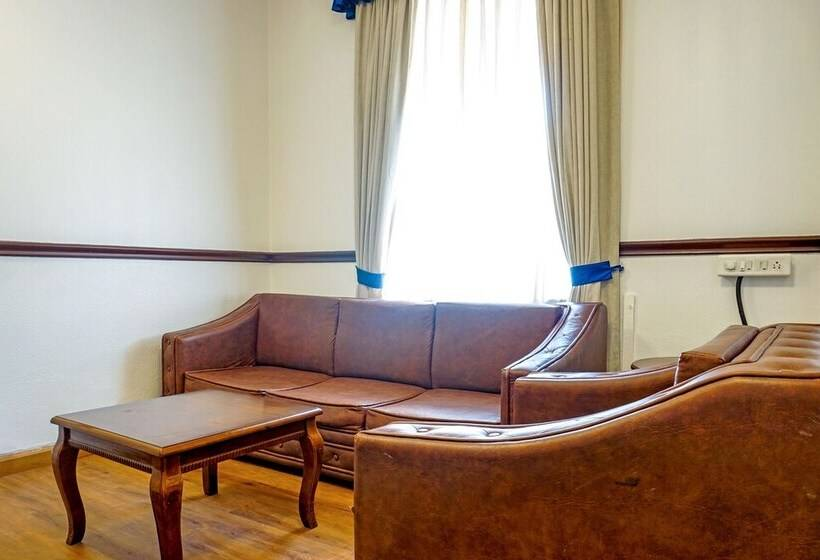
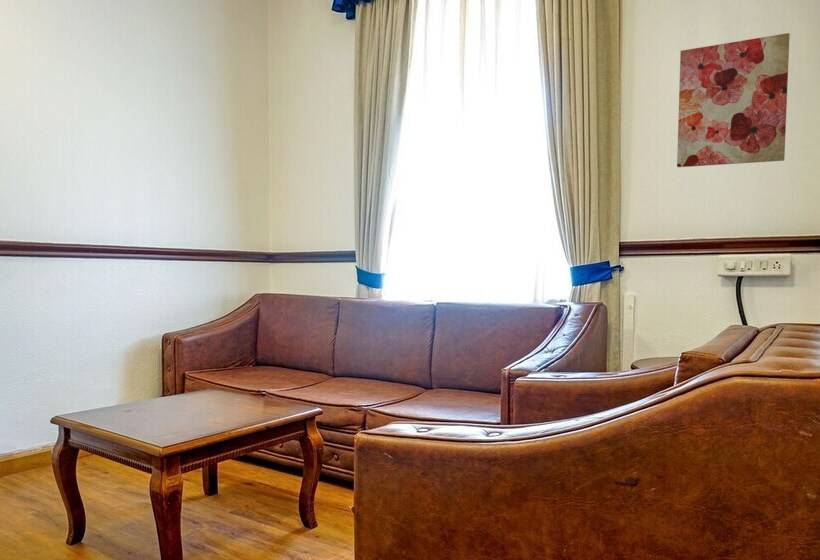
+ wall art (730, 103)
